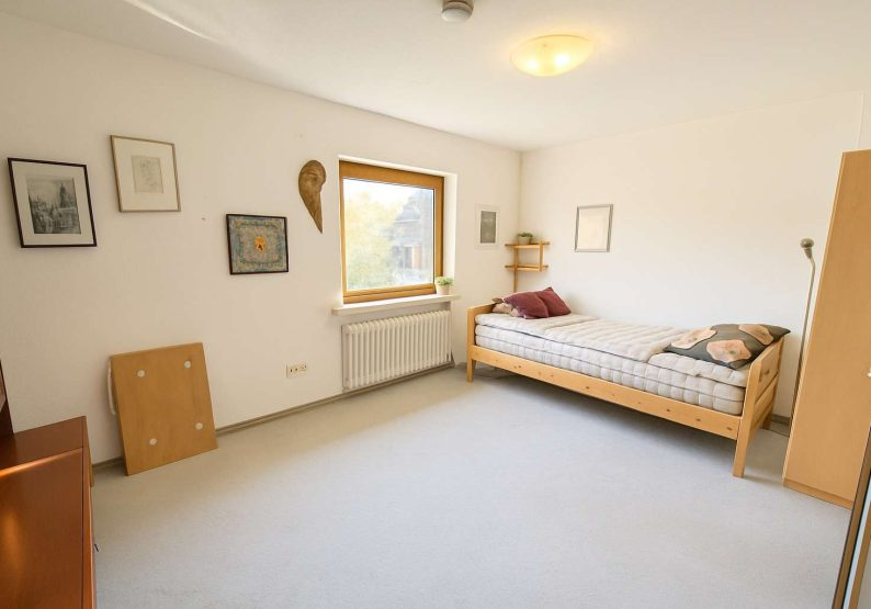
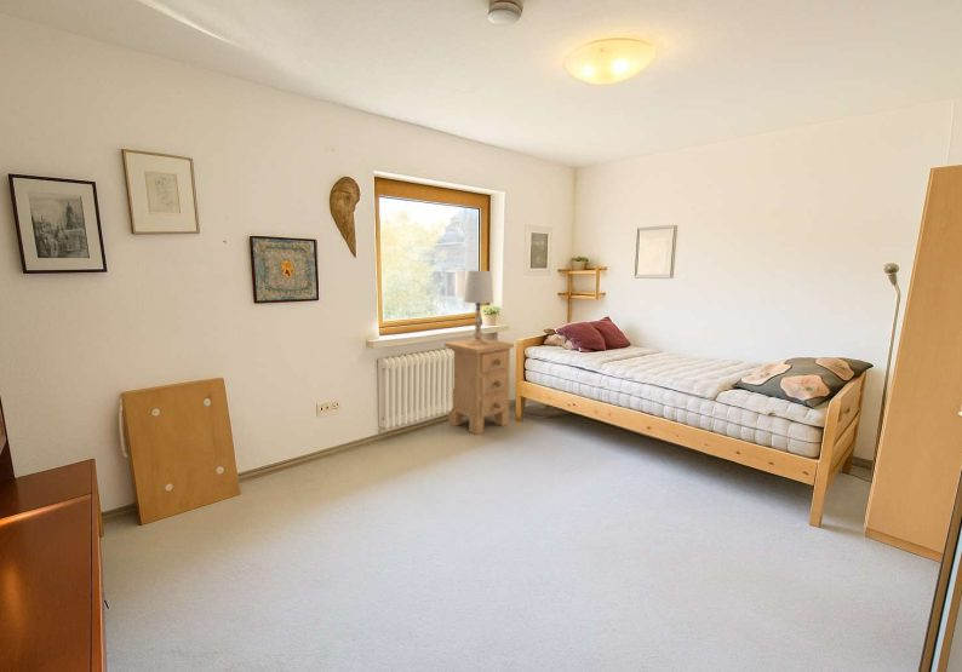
+ table lamp (477, 306)
+ nightstand (480, 384)
